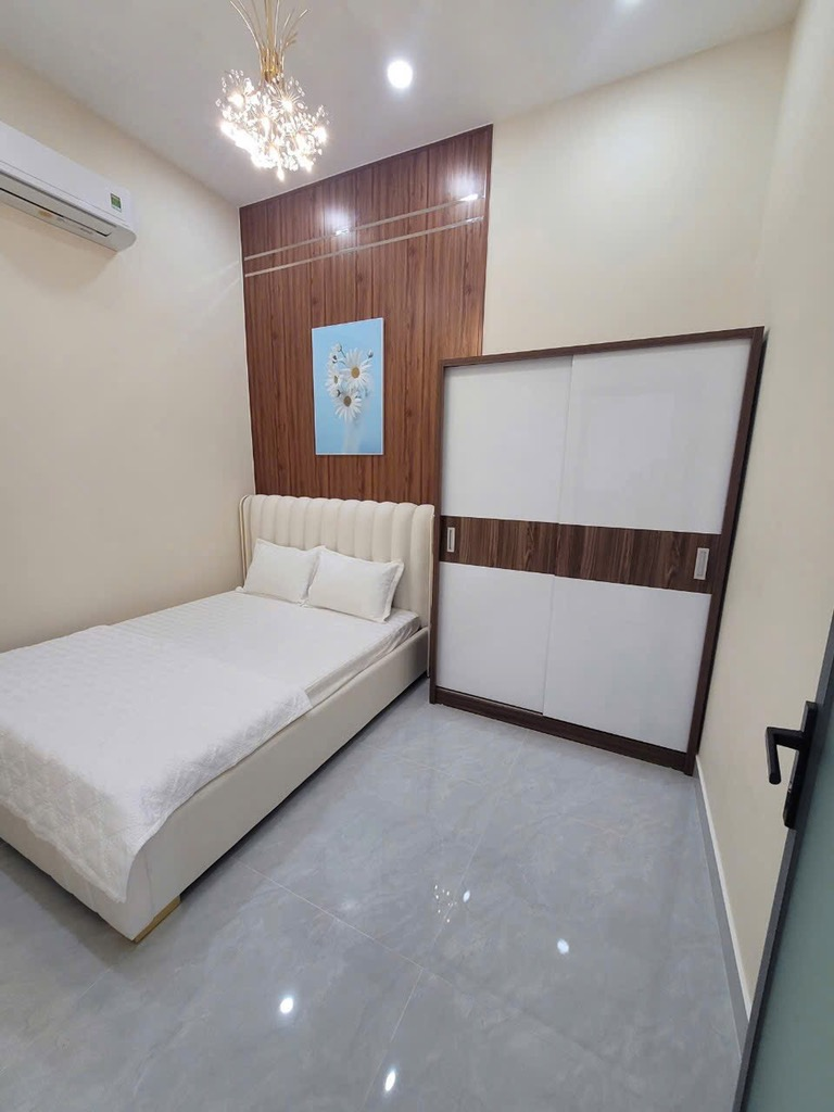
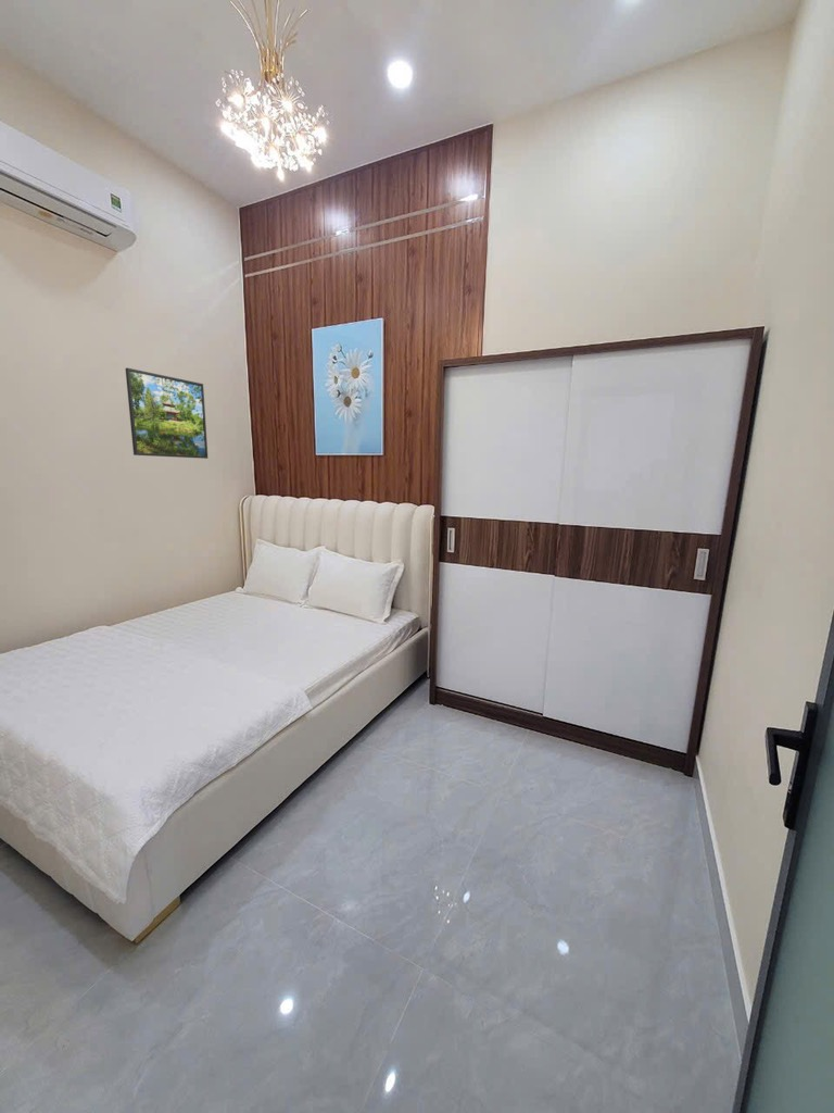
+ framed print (169, 417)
